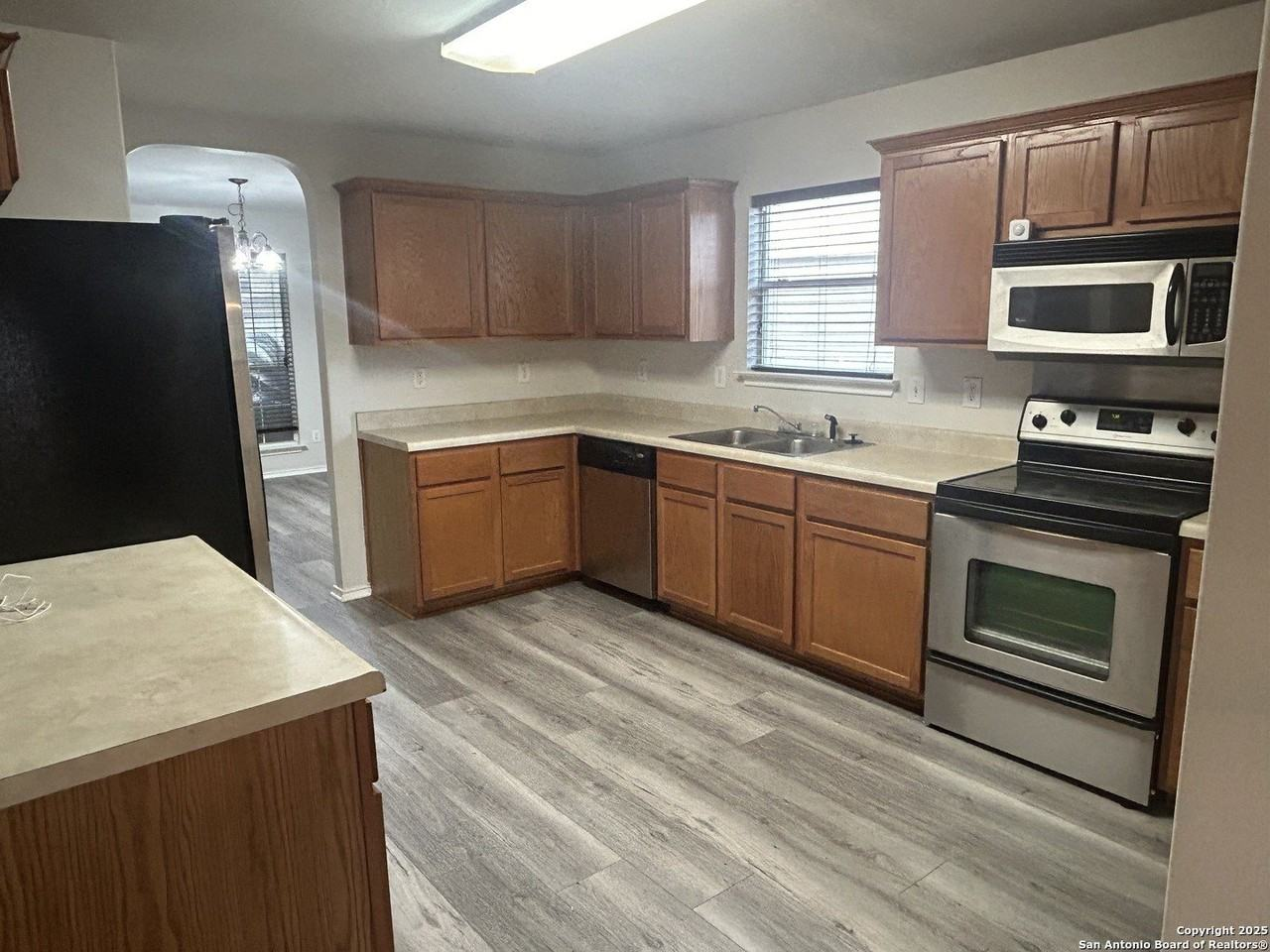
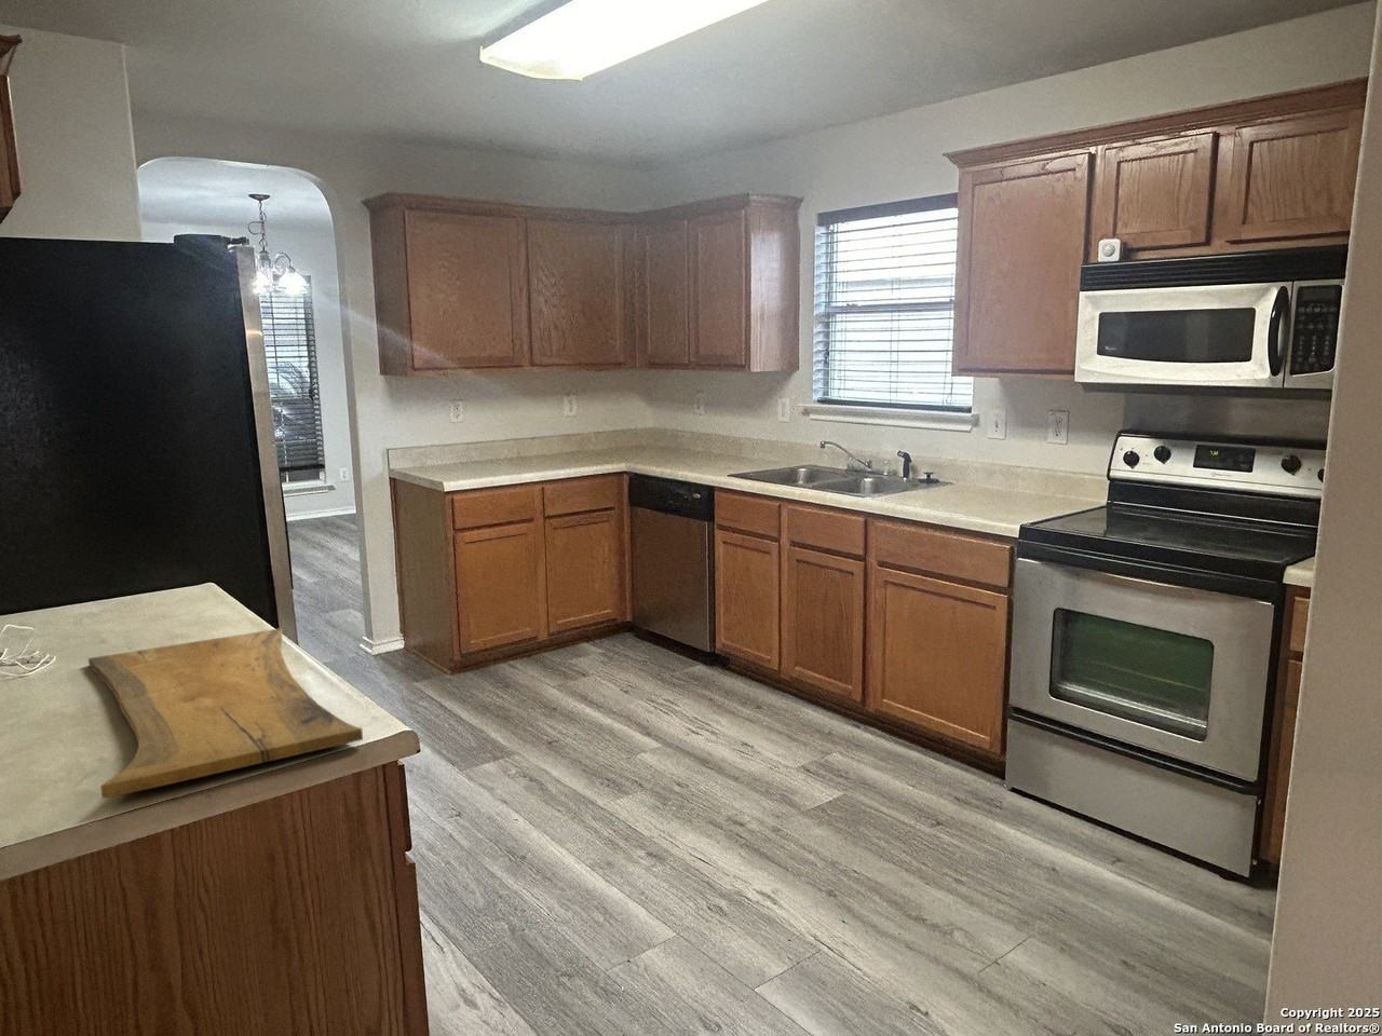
+ cutting board (211, 694)
